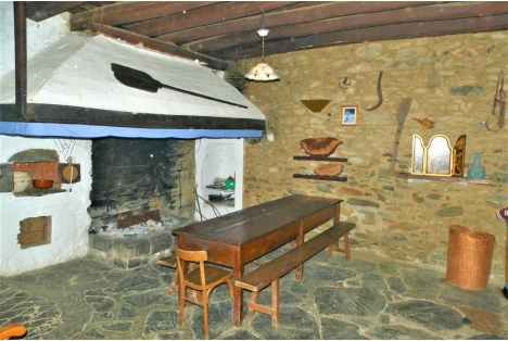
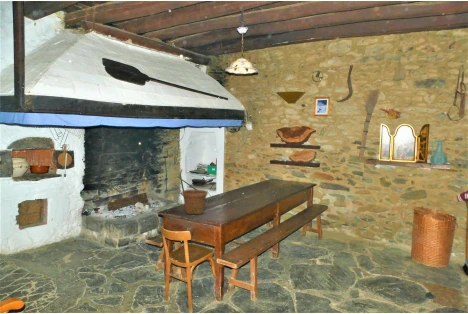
+ flower pot (194, 201)
